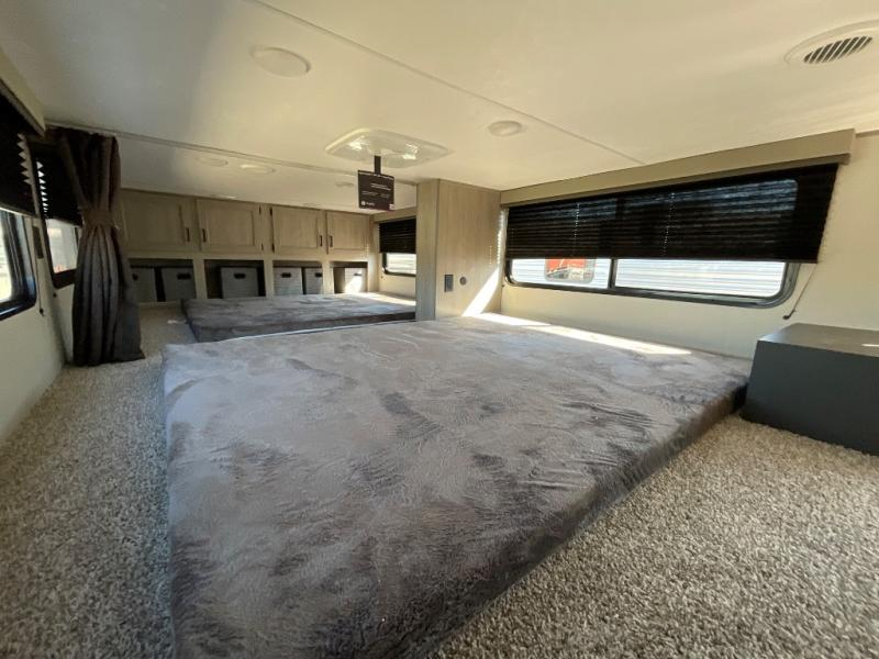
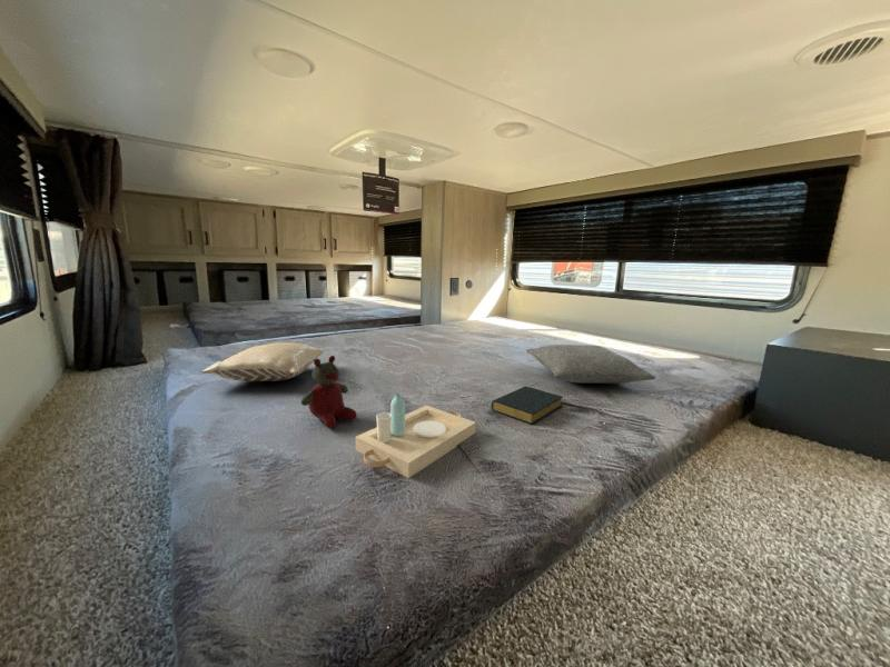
+ serving tray (418, 418)
+ hardback book (527, 402)
+ pillow (269, 360)
+ pillow (583, 362)
+ stuffed bear (330, 389)
